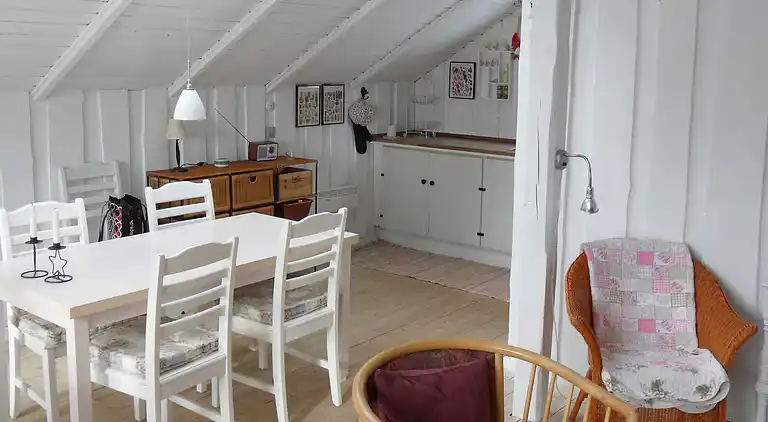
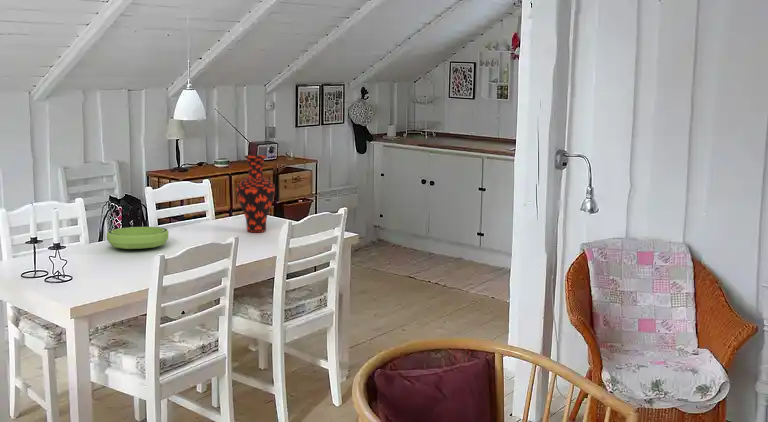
+ bowl (138, 238)
+ vase (256, 193)
